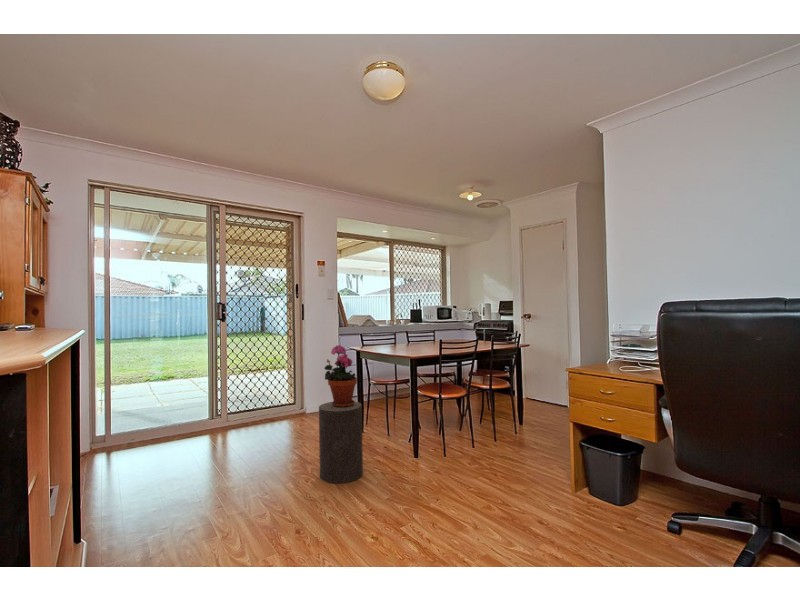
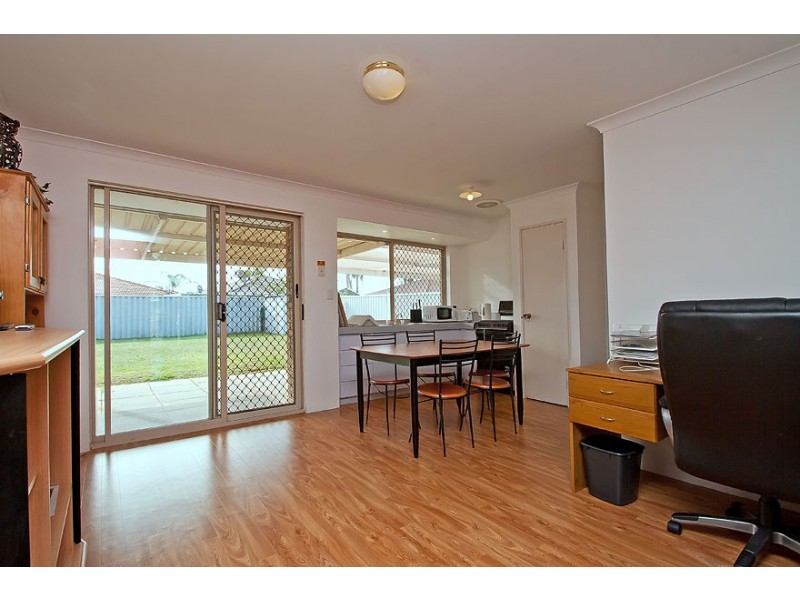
- potted plant (341, 374)
- stool (340, 439)
